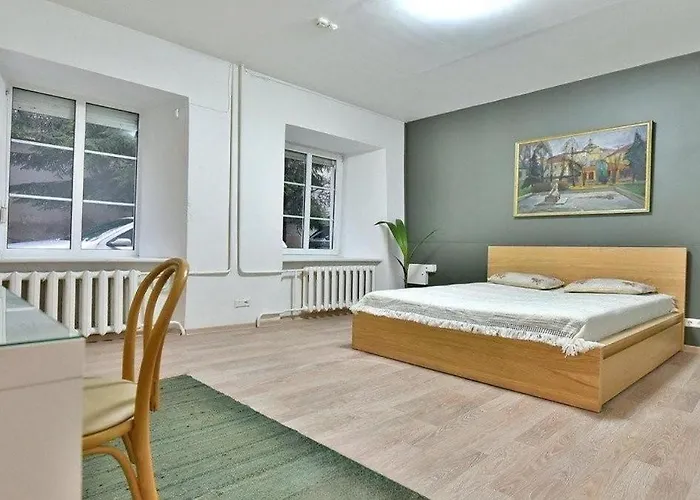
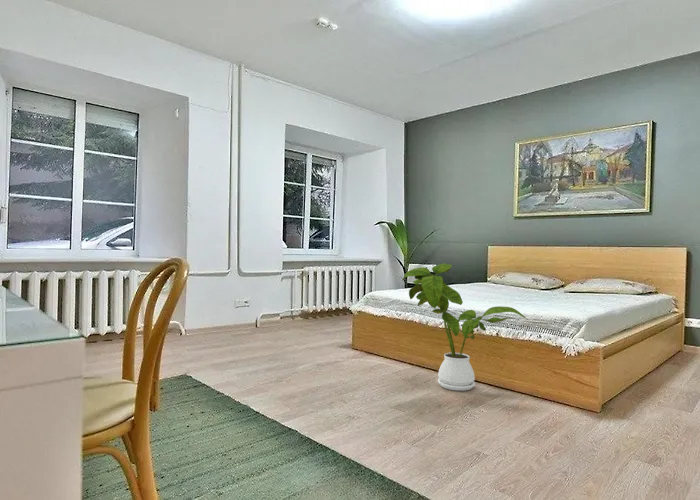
+ house plant (450, 327)
